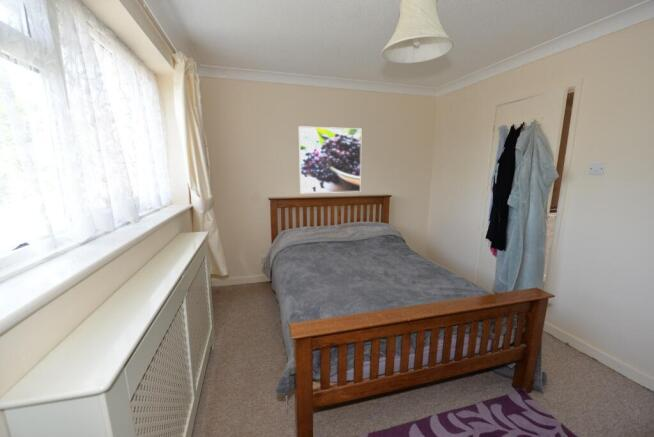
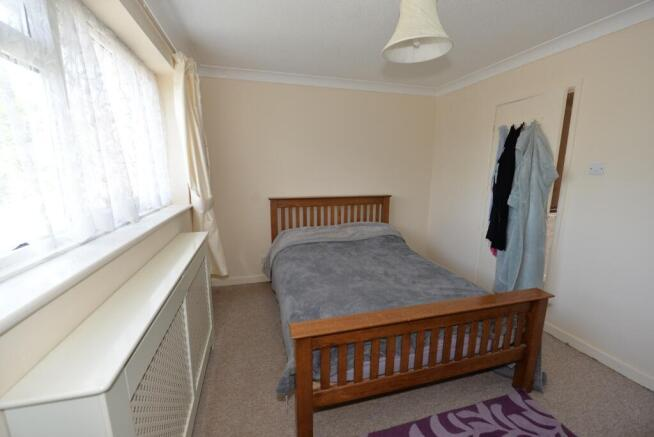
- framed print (331, 160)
